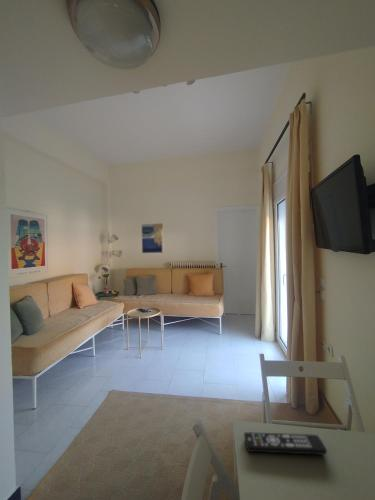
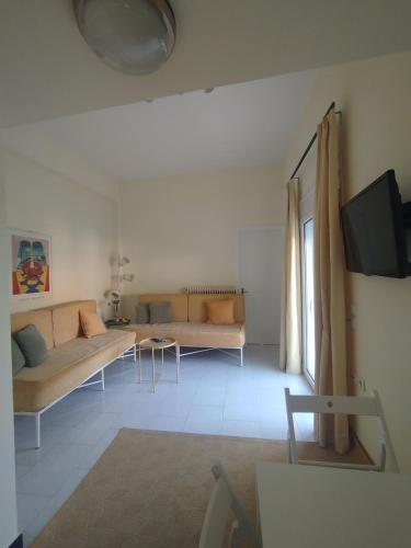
- wall art (152, 238)
- remote control (283, 443)
